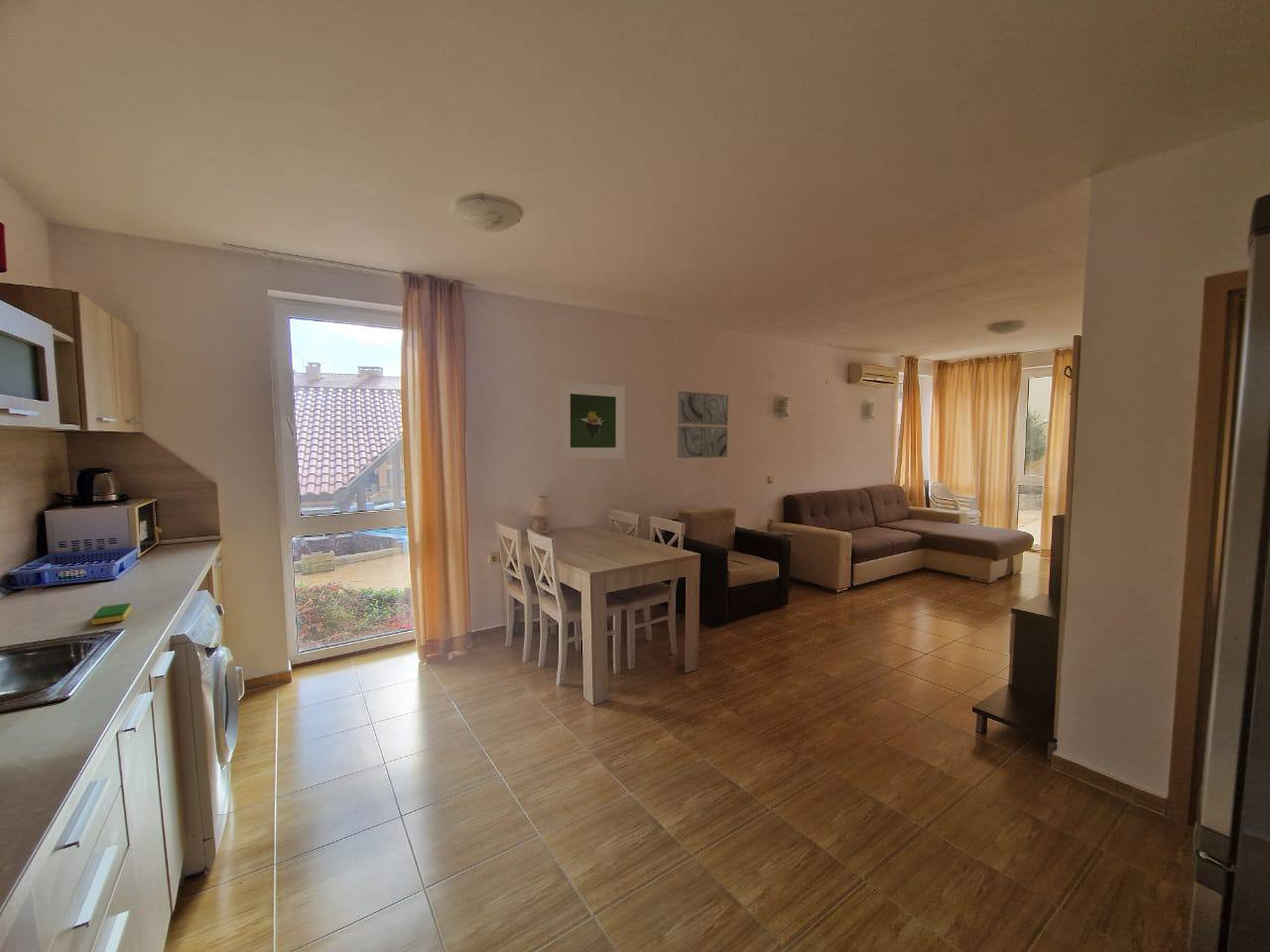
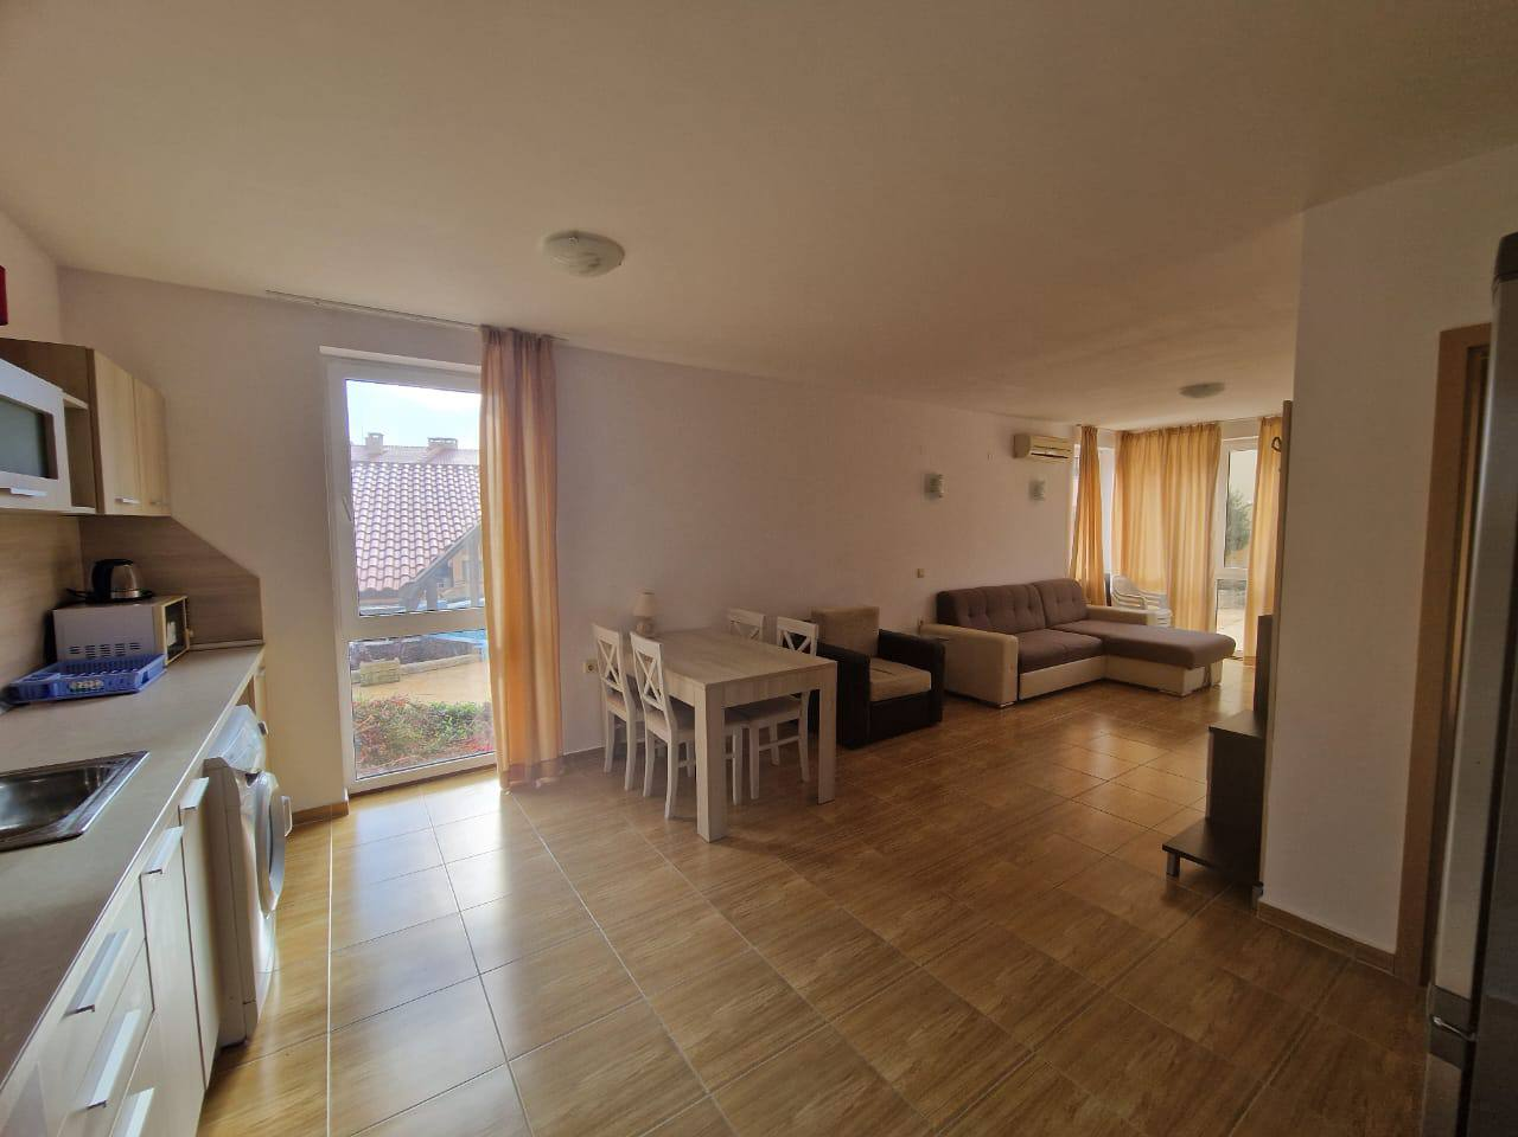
- wall art (703, 426)
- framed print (593, 421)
- dish sponge (112, 613)
